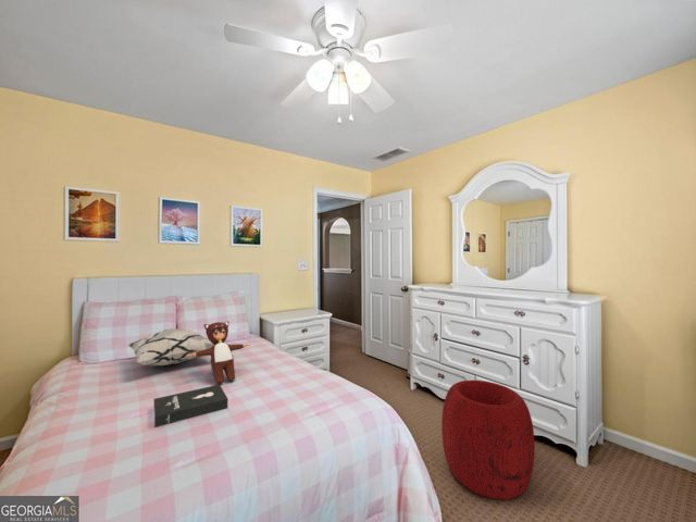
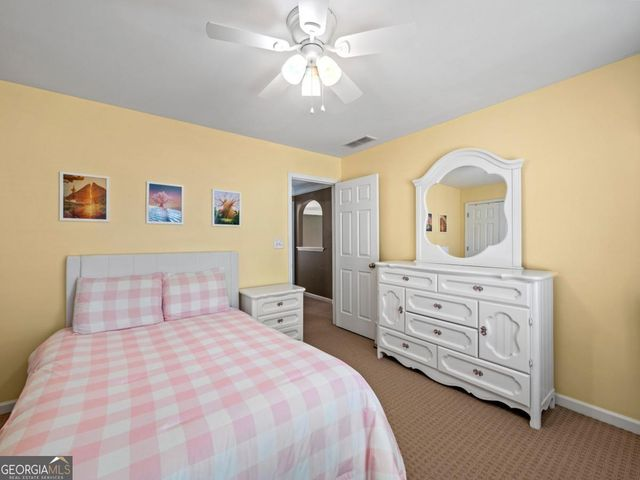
- toy figure (220, 350)
- booklet (190, 403)
- decorative pillow (173, 346)
- pouf (485, 433)
